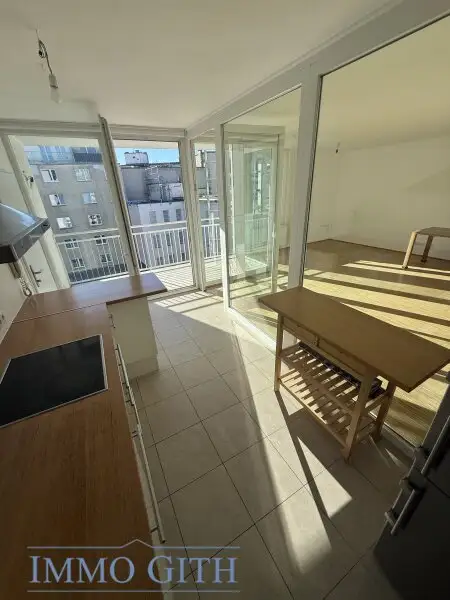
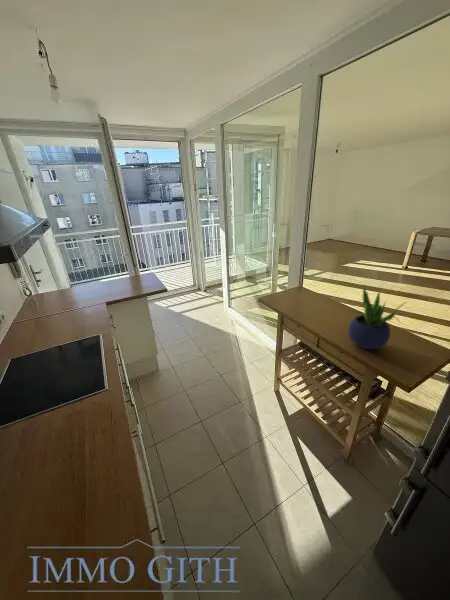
+ potted plant (374, 318)
